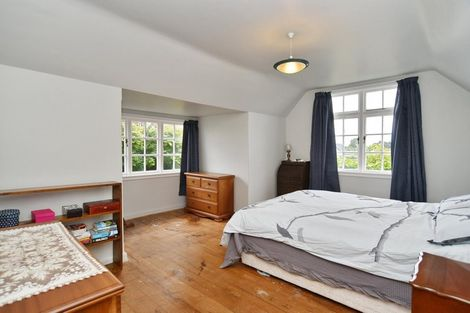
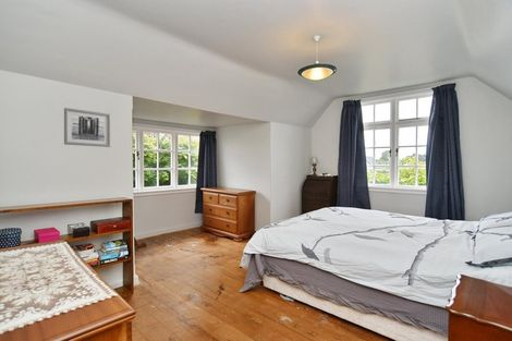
+ wall art (88, 129)
